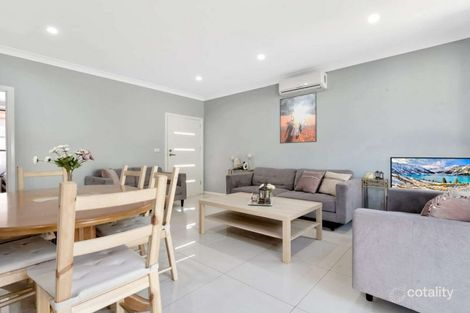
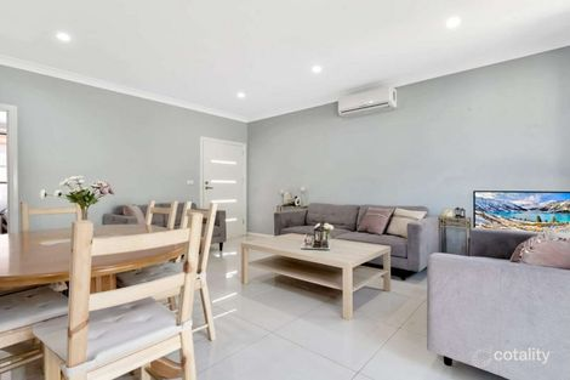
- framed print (297, 119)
